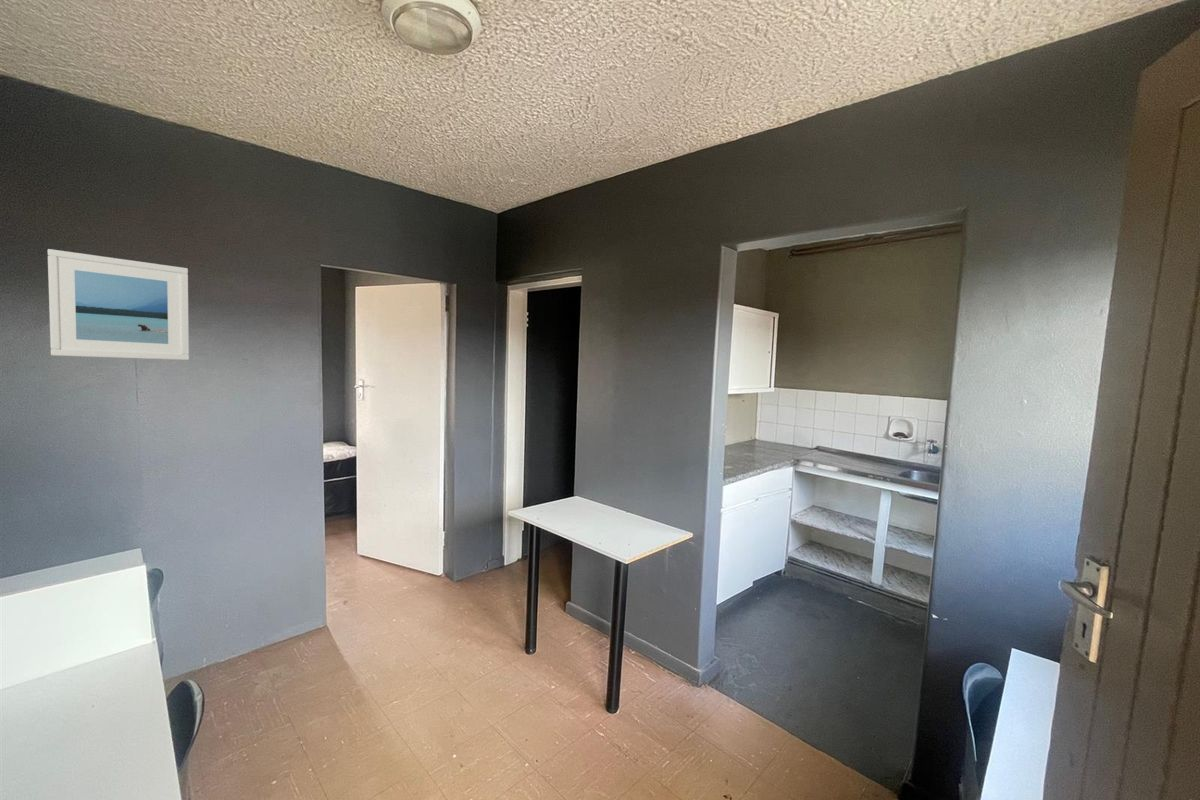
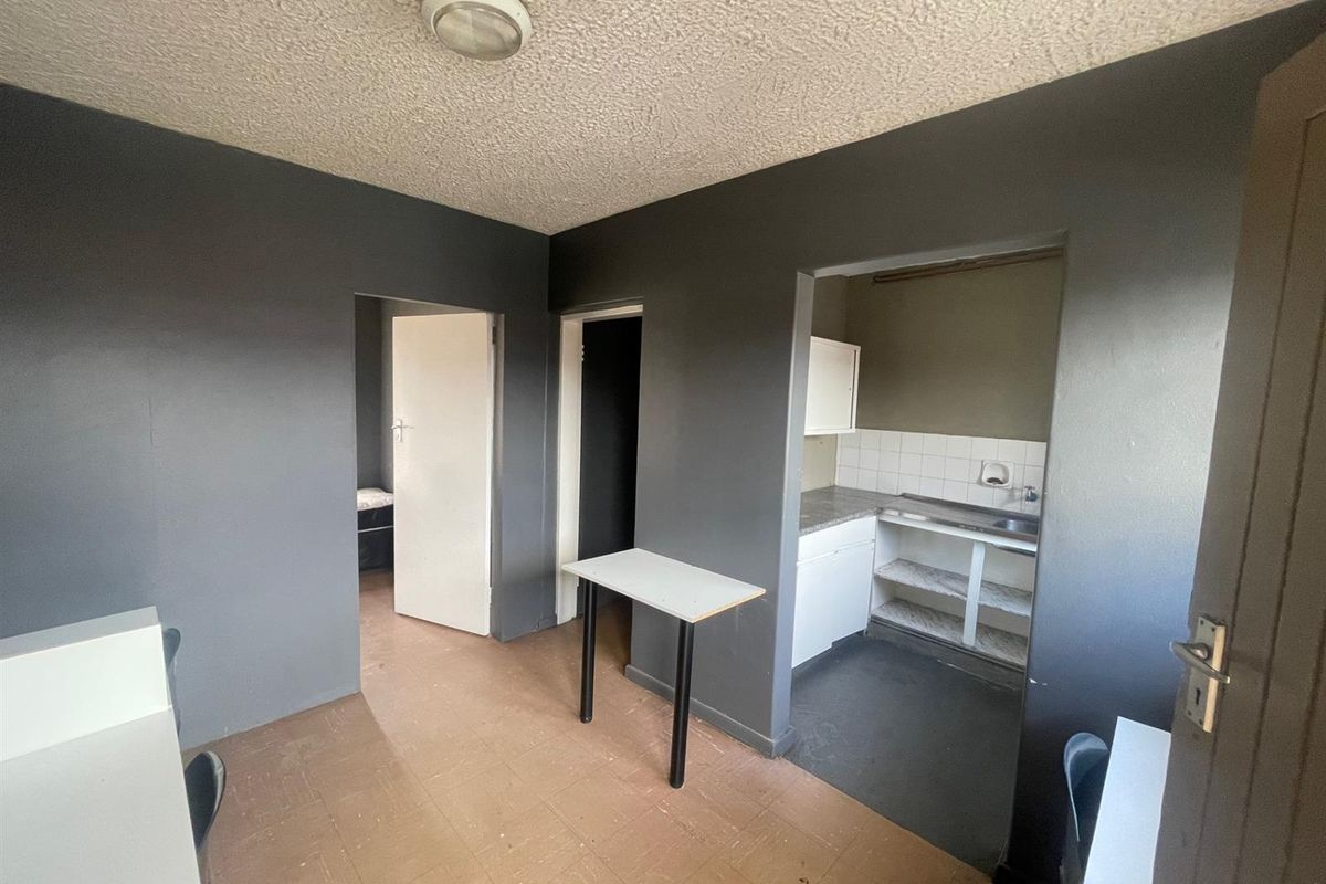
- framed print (123, 309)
